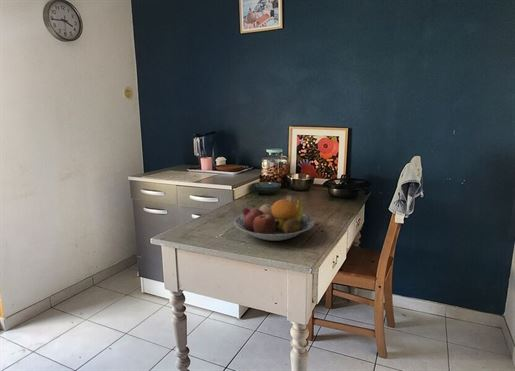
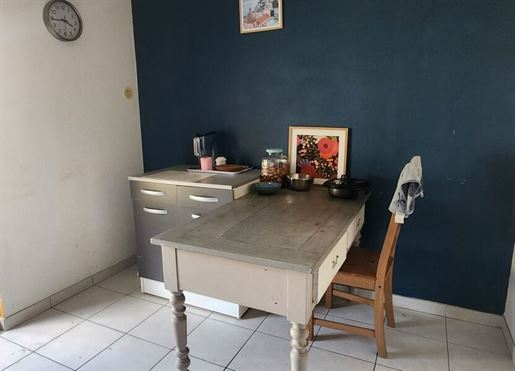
- fruit bowl (274, 217)
